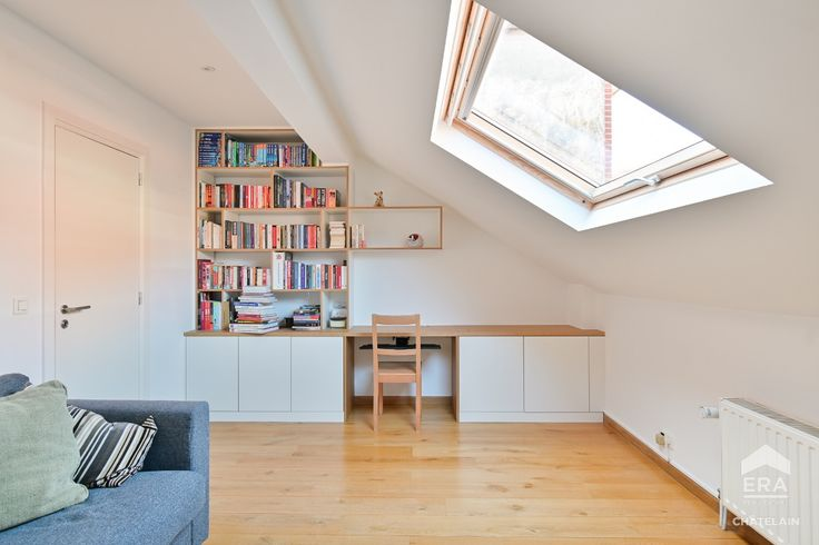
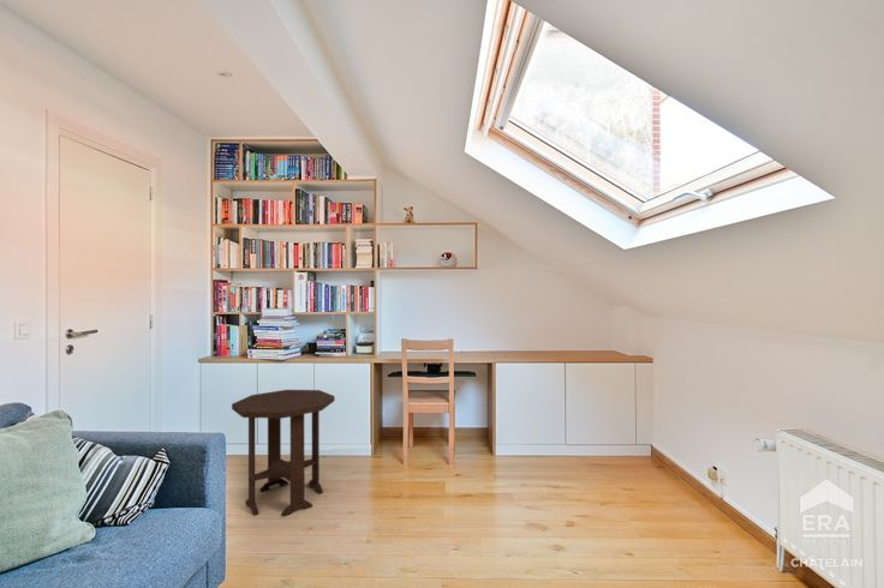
+ side table (280, 449)
